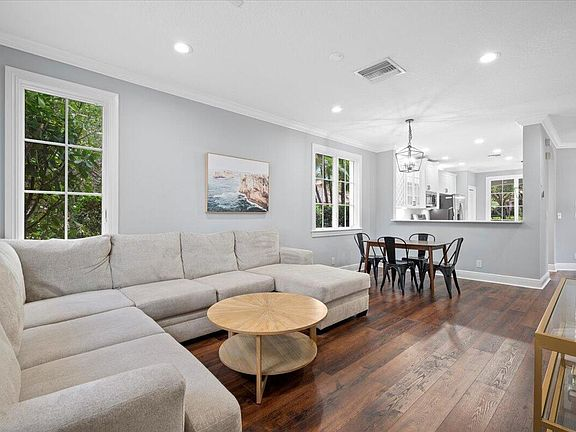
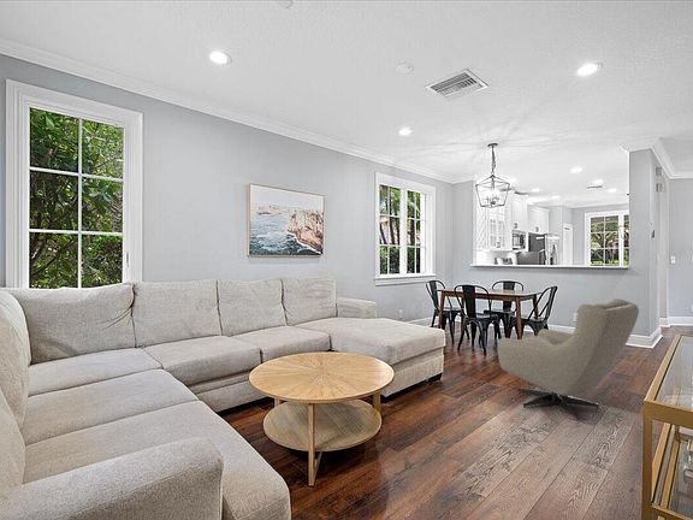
+ armchair (567, 351)
